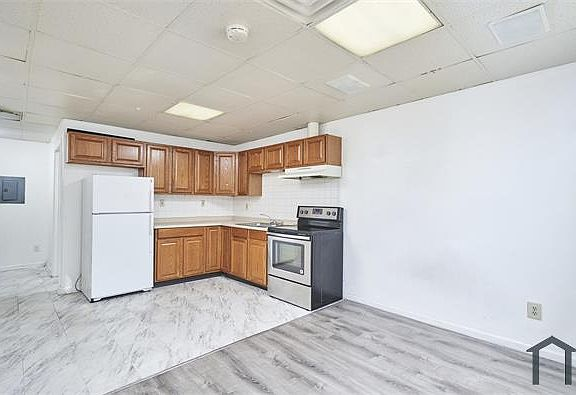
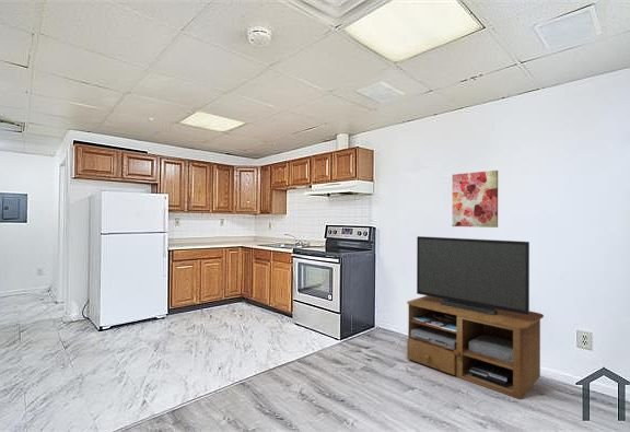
+ tv stand (468, 303)
+ wall art (474, 199)
